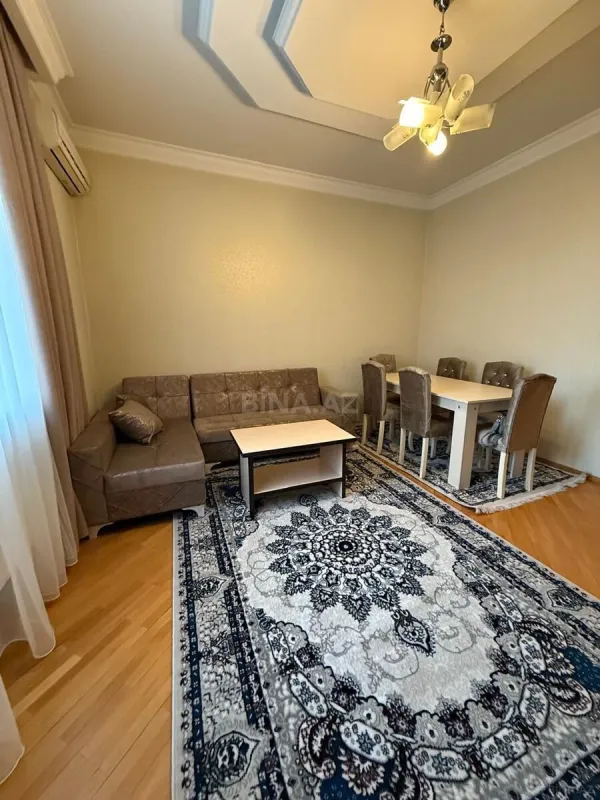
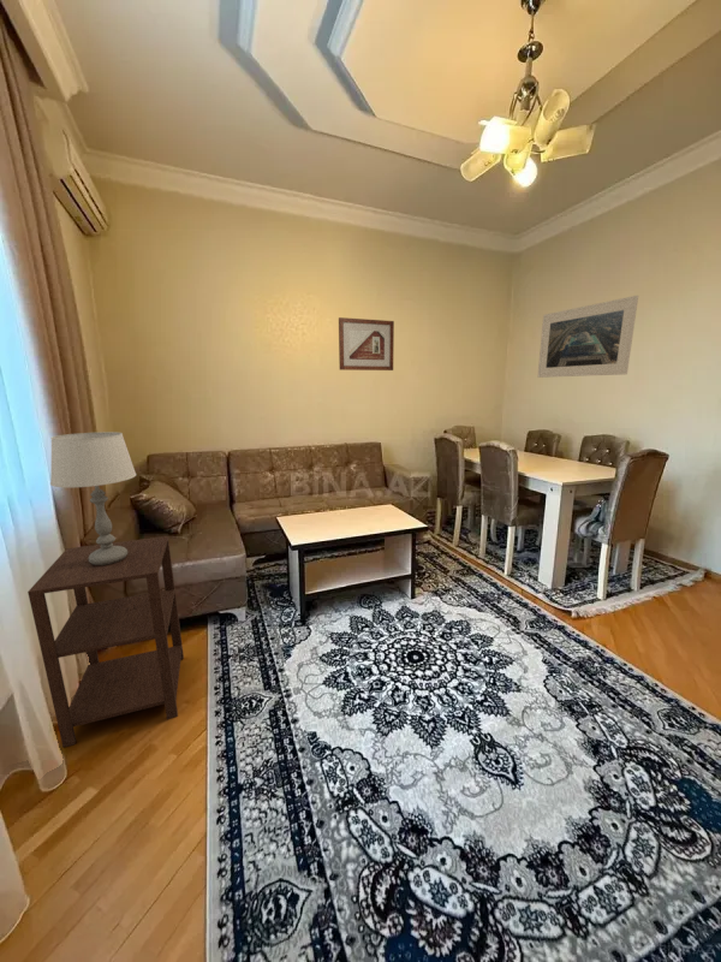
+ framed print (580, 342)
+ side table (120, 630)
+ picture frame (367, 345)
+ table lamp (99, 499)
